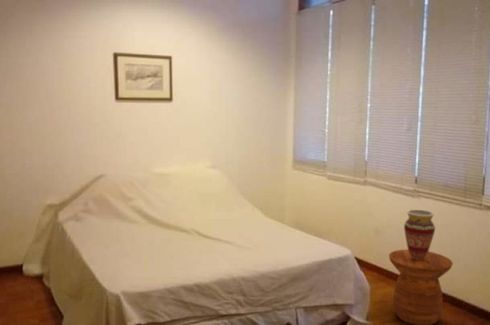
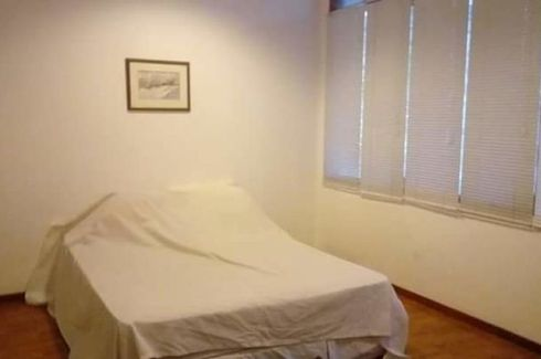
- side table (418, 288)
- vase (418, 235)
